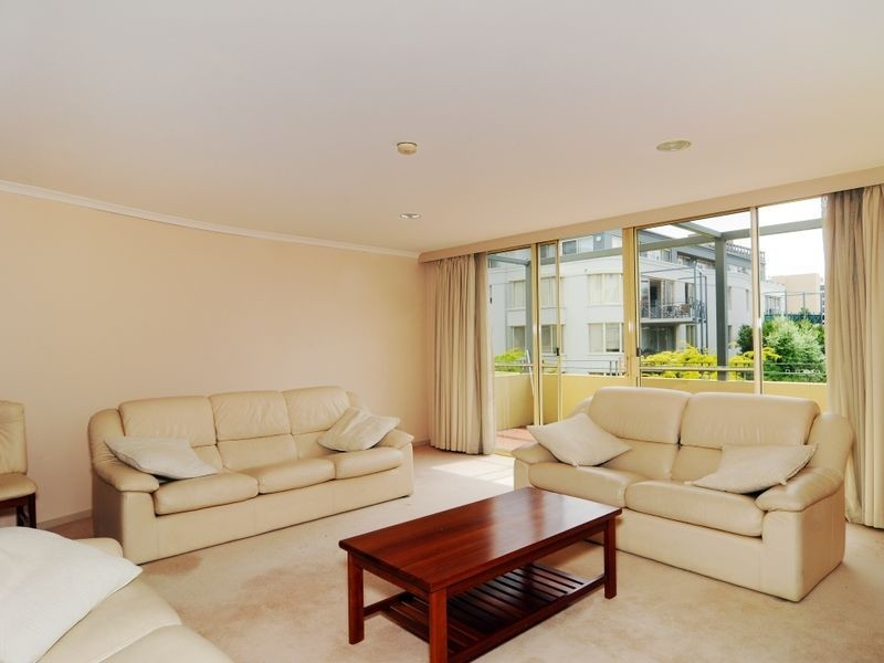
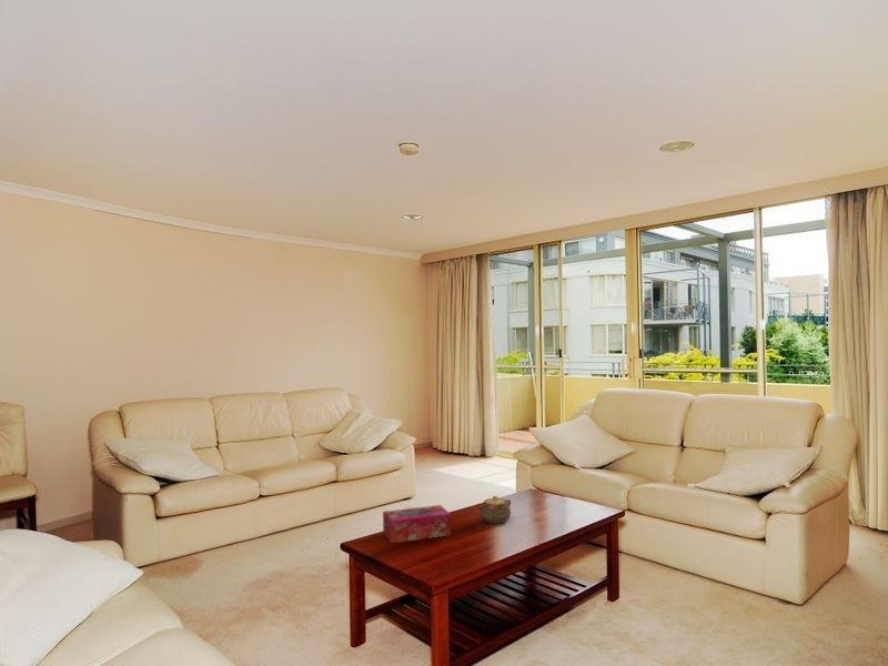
+ tissue box (416, 523)
+ teapot (494, 508)
